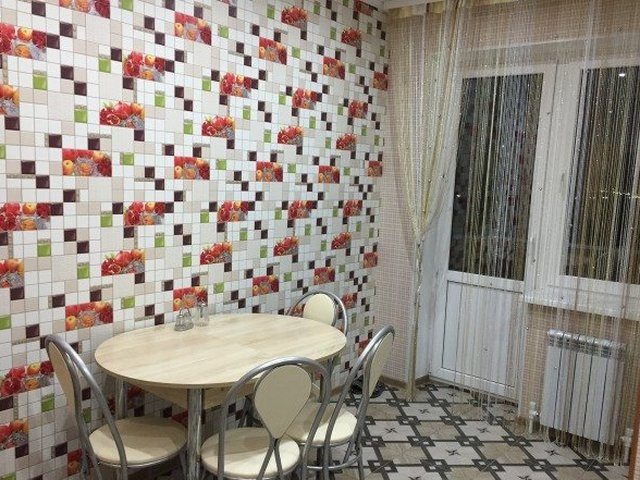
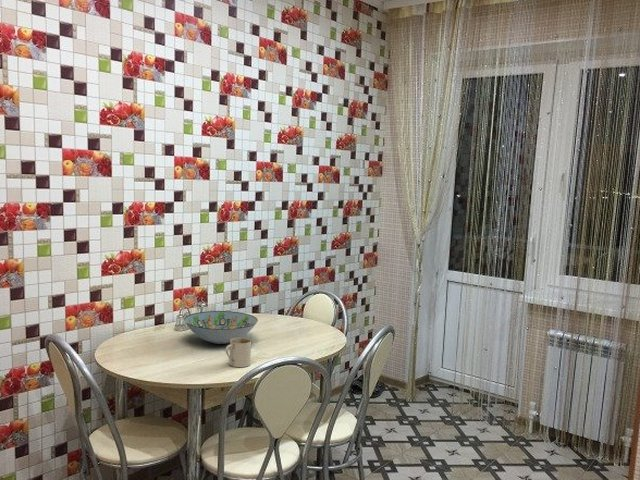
+ decorative bowl (220, 330)
+ mug (237, 353)
